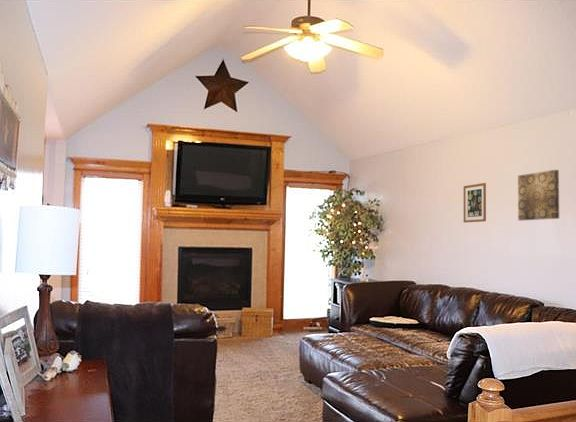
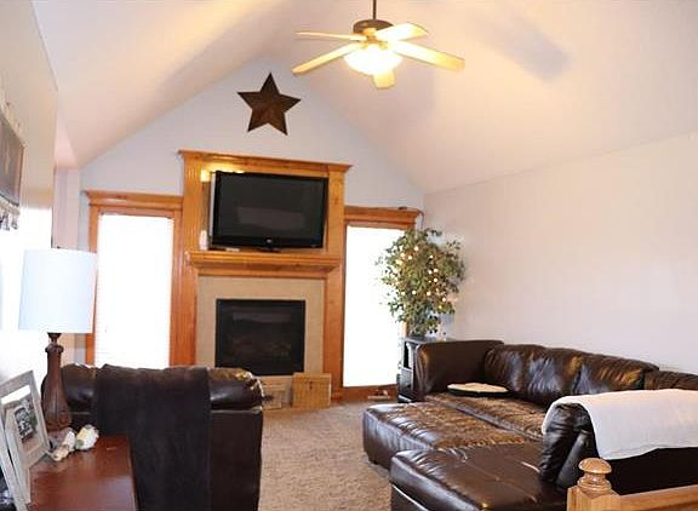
- wall art (474, 203)
- wall art (537, 196)
